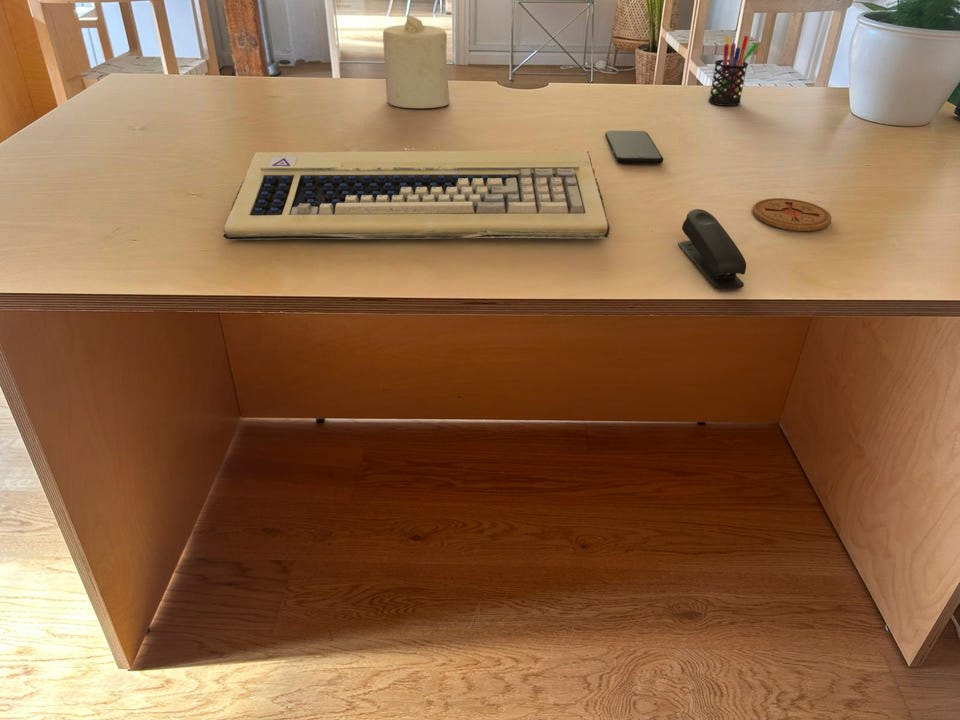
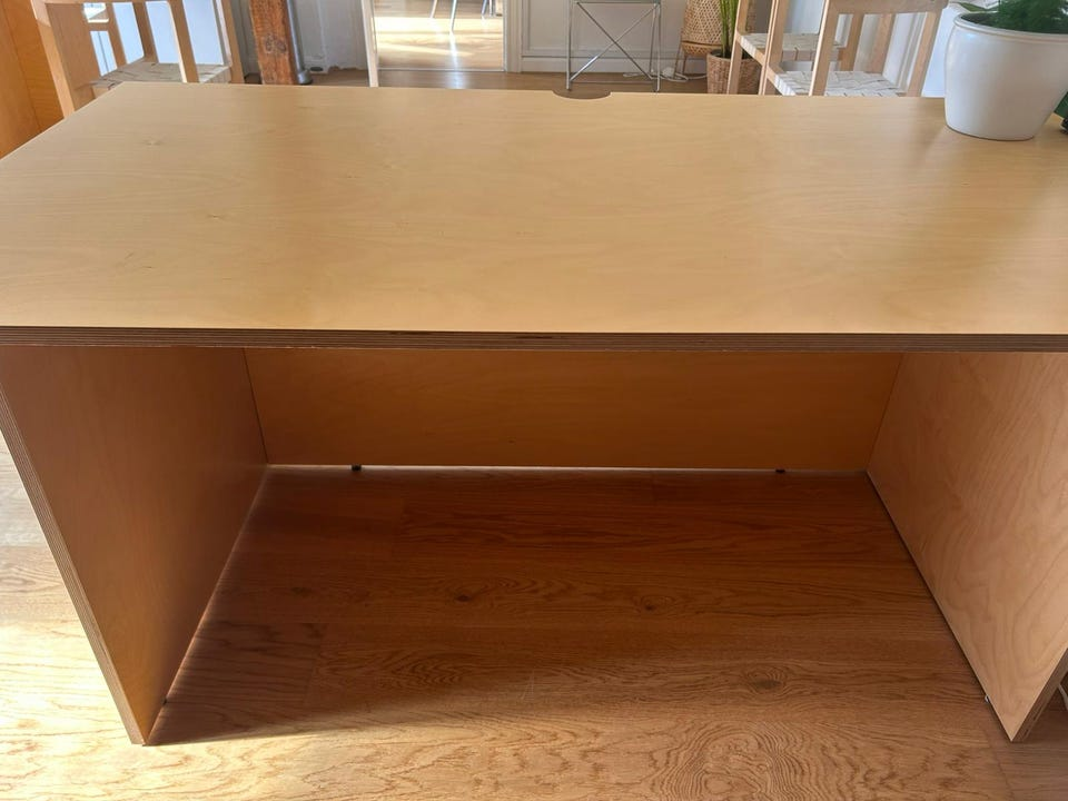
- pen holder (734, 68)
- computer keyboard (419, 191)
- candle (416, 59)
- smartphone (632, 146)
- coaster (791, 213)
- stapler (712, 246)
